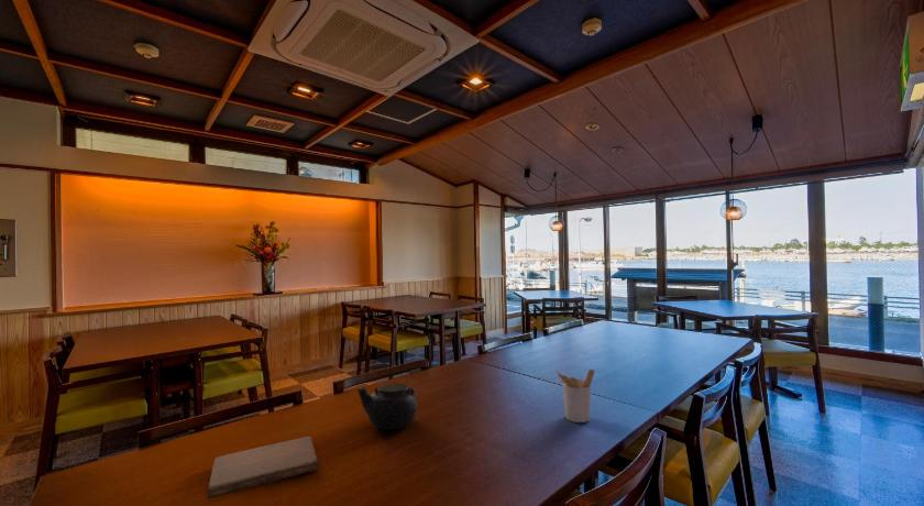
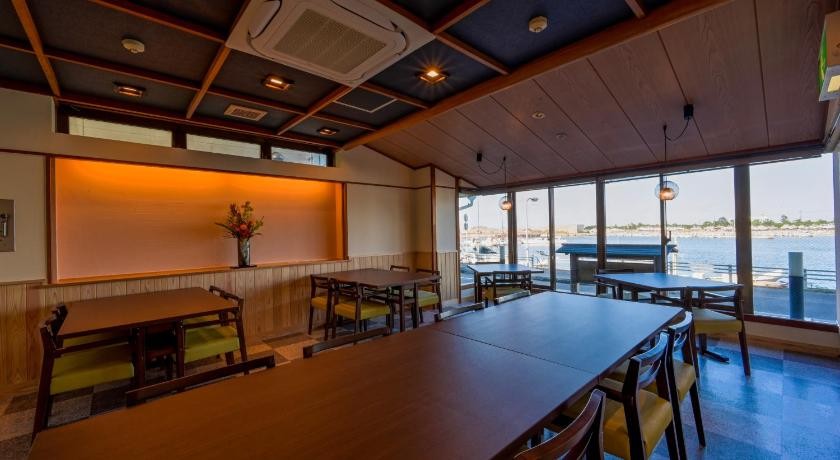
- teapot (387, 405)
- notebook (265, 463)
- utensil holder (574, 394)
